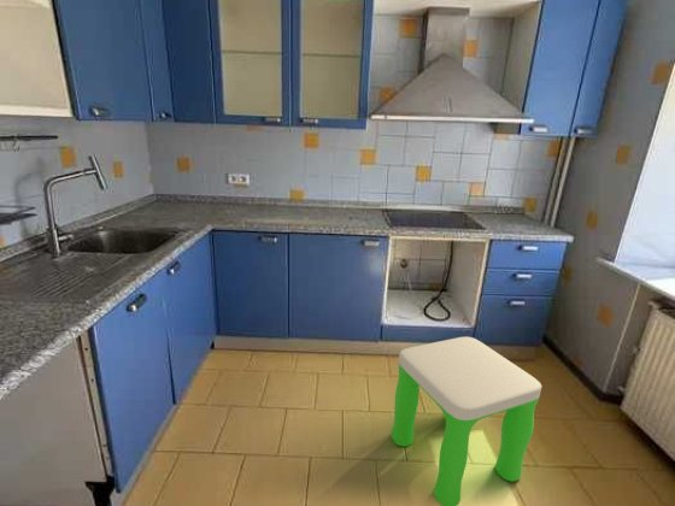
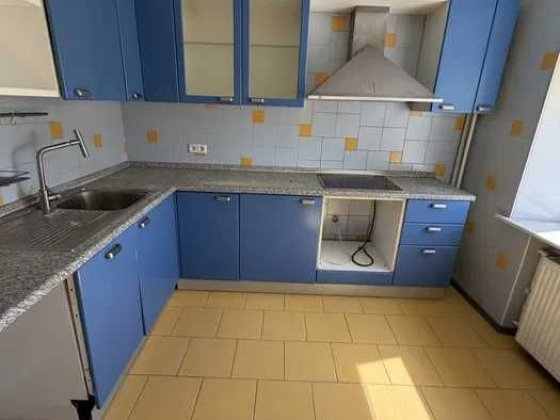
- stool (459, 411)
